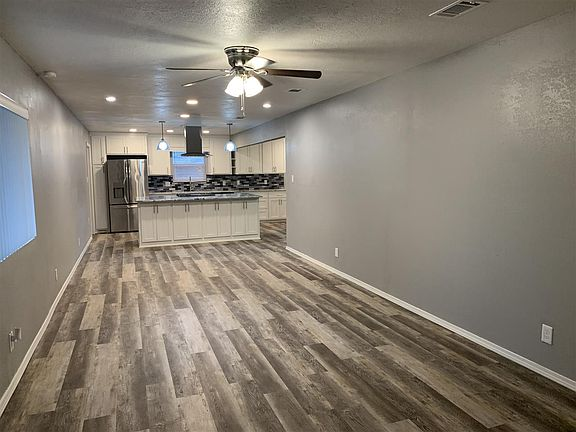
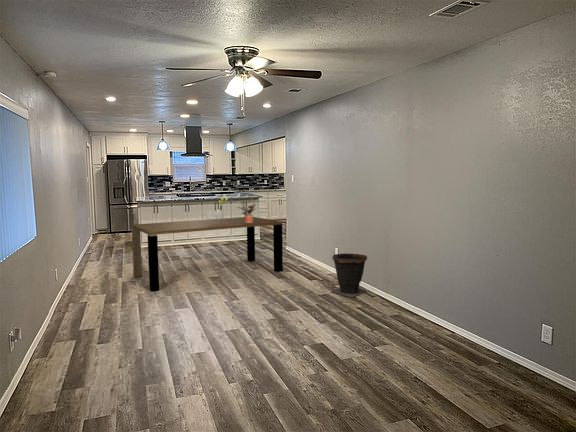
+ bouquet (217, 210)
+ dining table (205, 230)
+ bucket (350, 272)
+ potted plant (246, 210)
